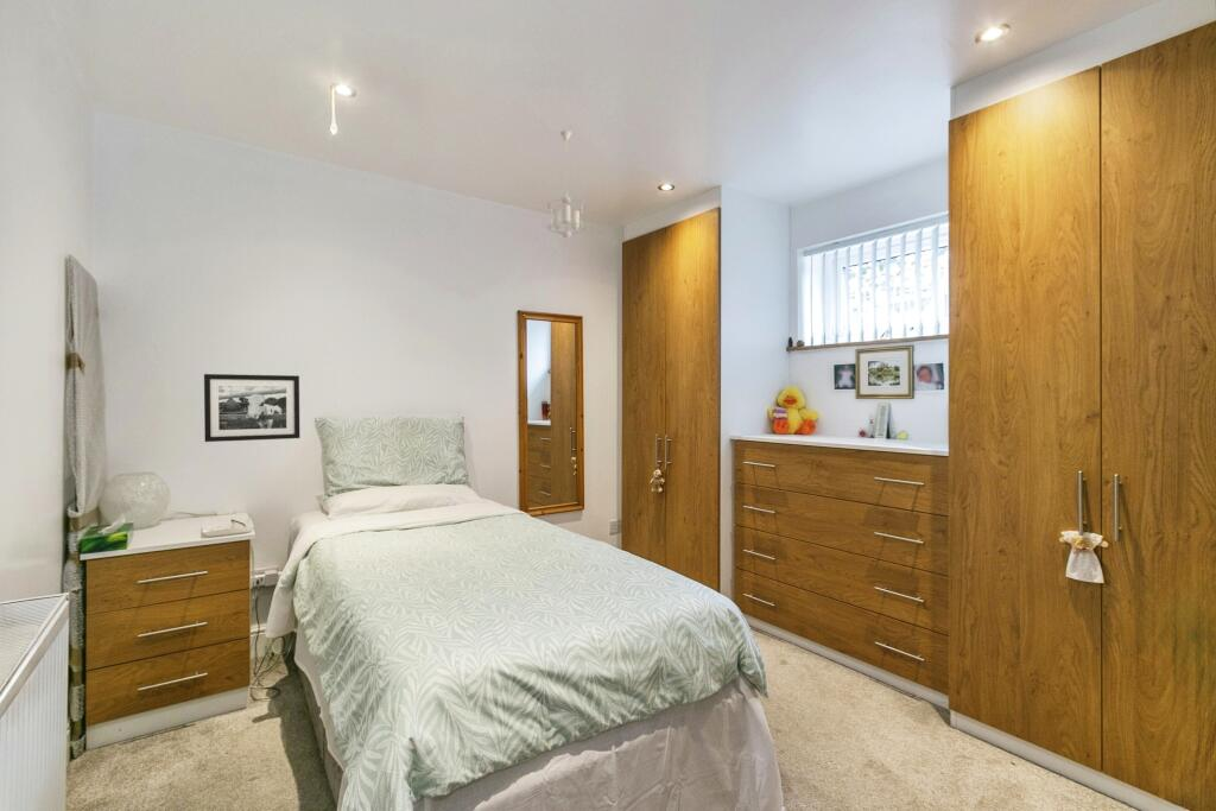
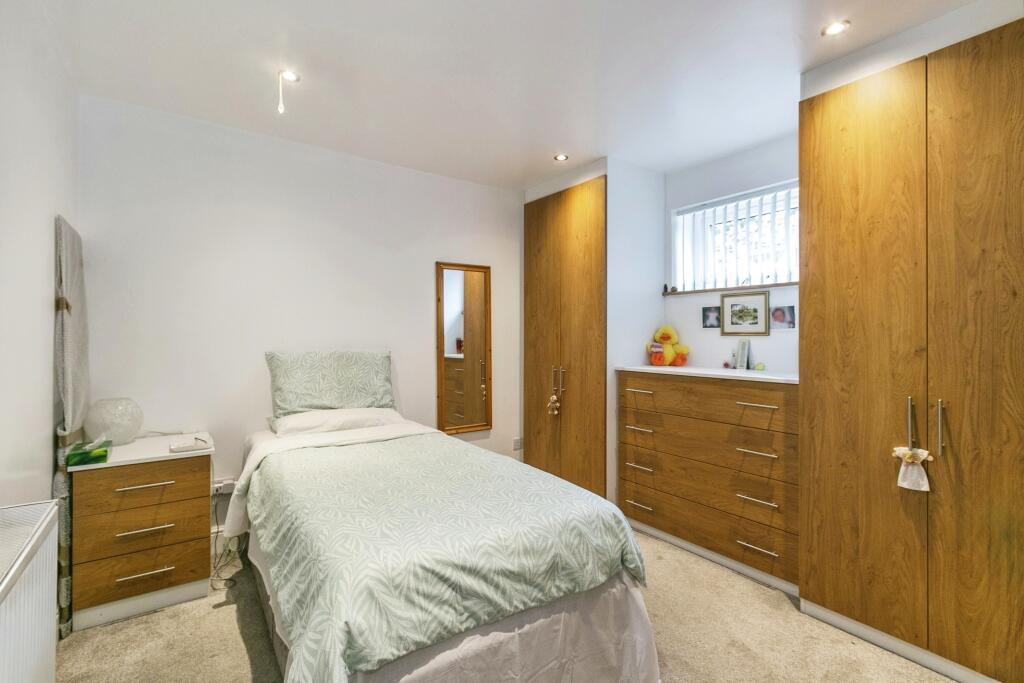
- pendant light (565, 185)
- picture frame (253, 407)
